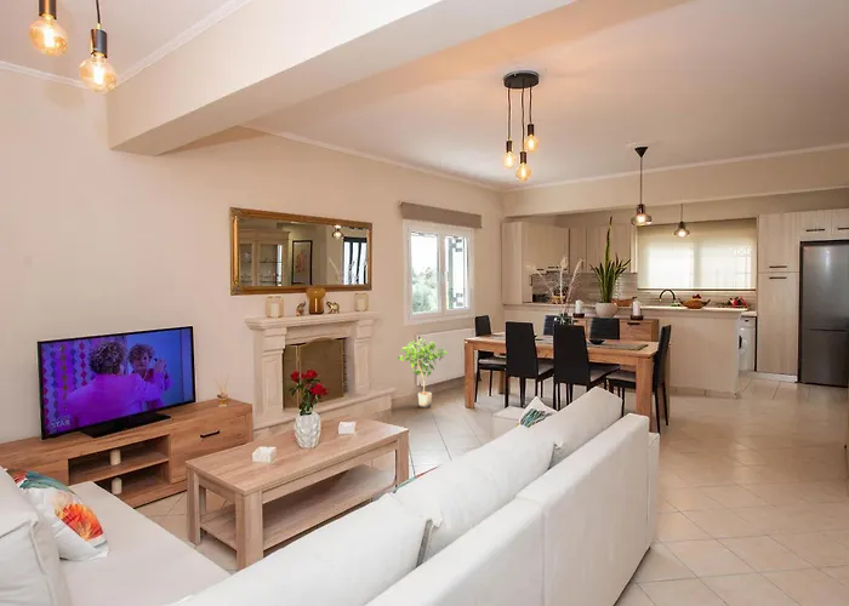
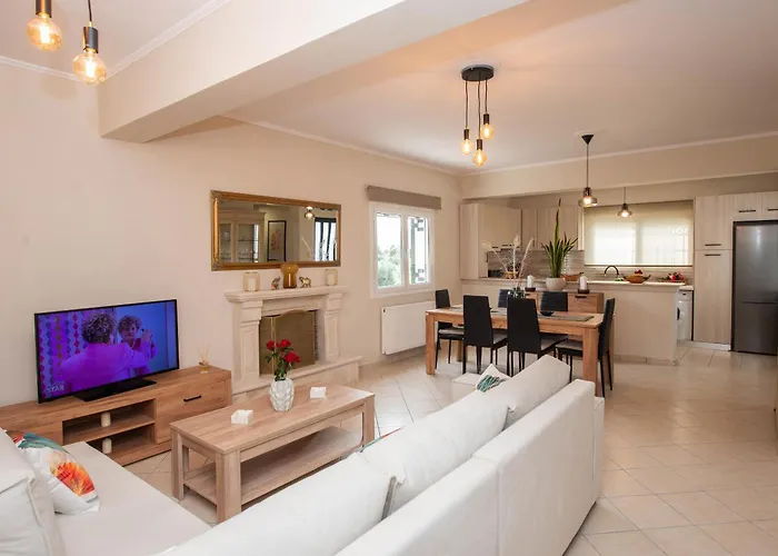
- potted plant (422, 372)
